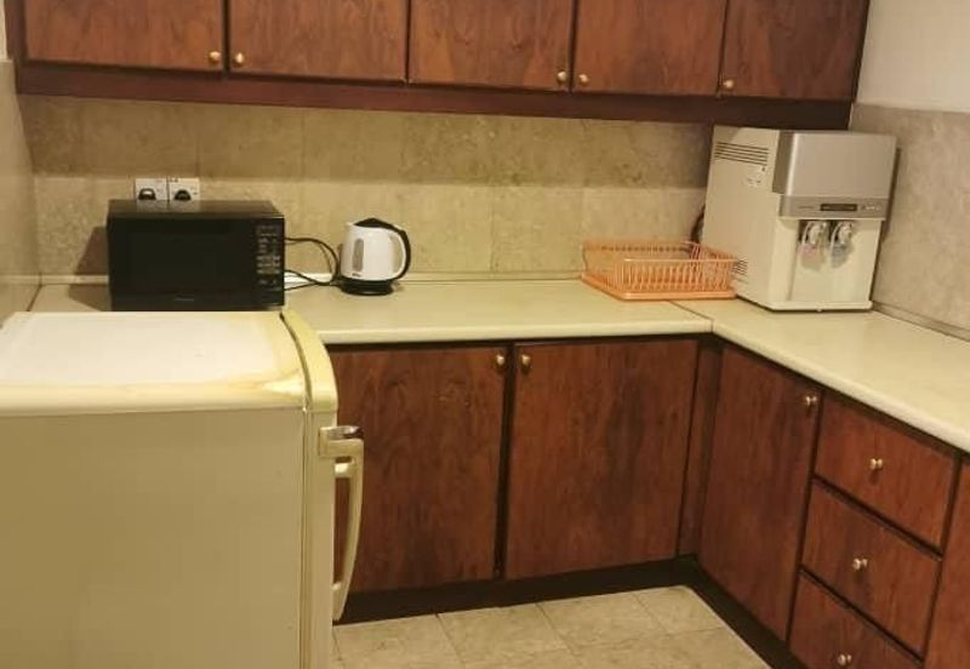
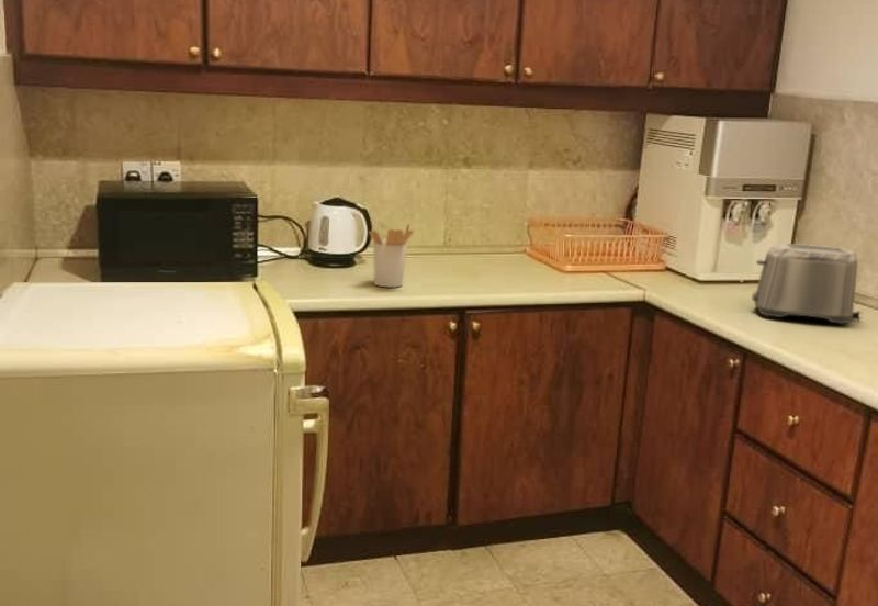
+ toaster (811, 282)
+ utensil holder (393, 255)
